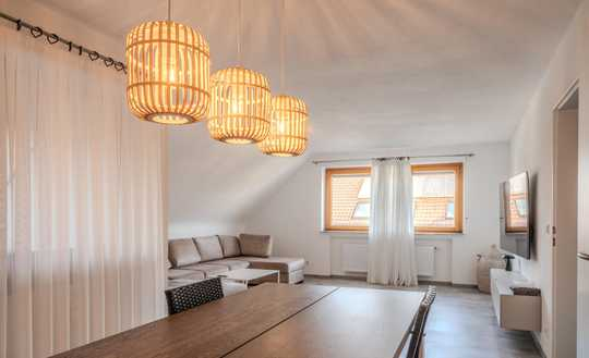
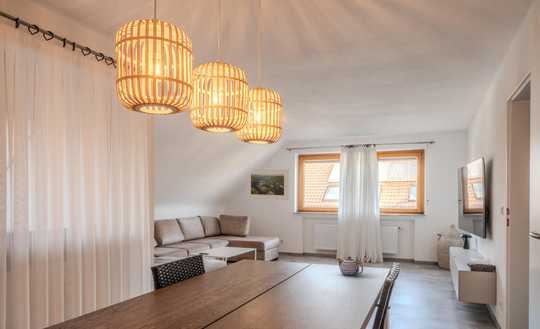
+ teapot (349, 265)
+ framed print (267, 184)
